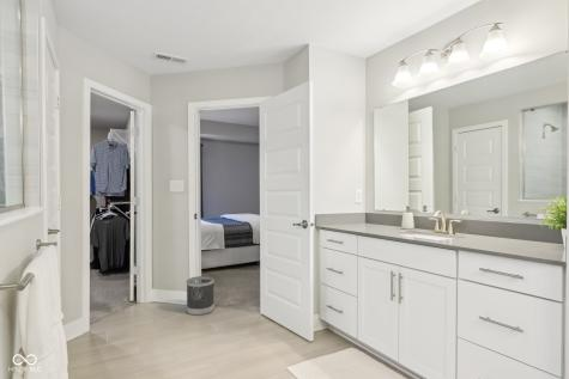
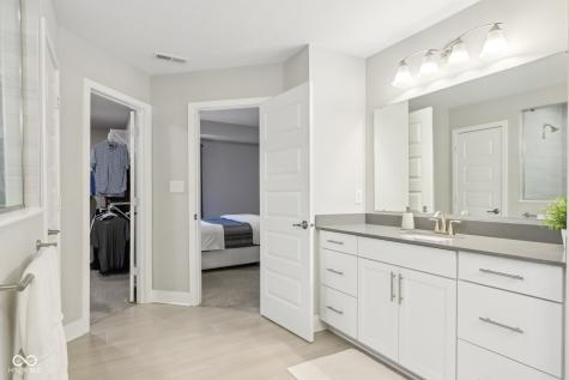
- wastebasket (200, 294)
